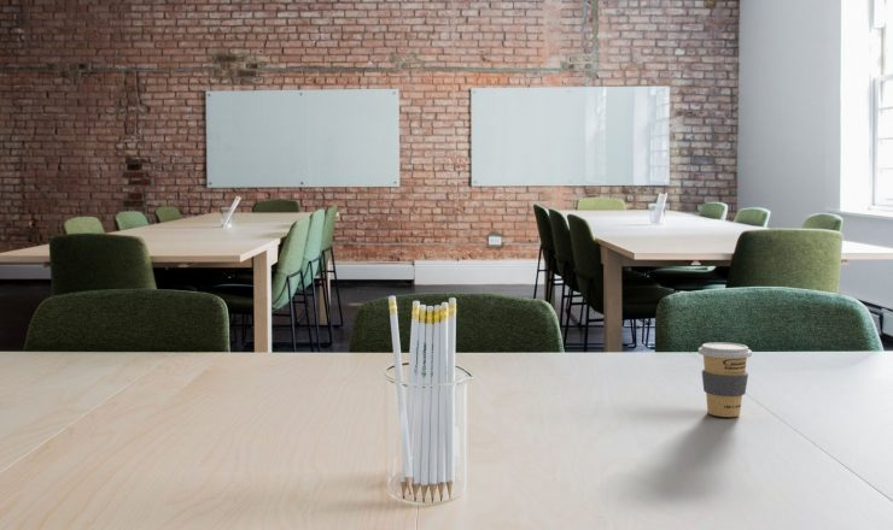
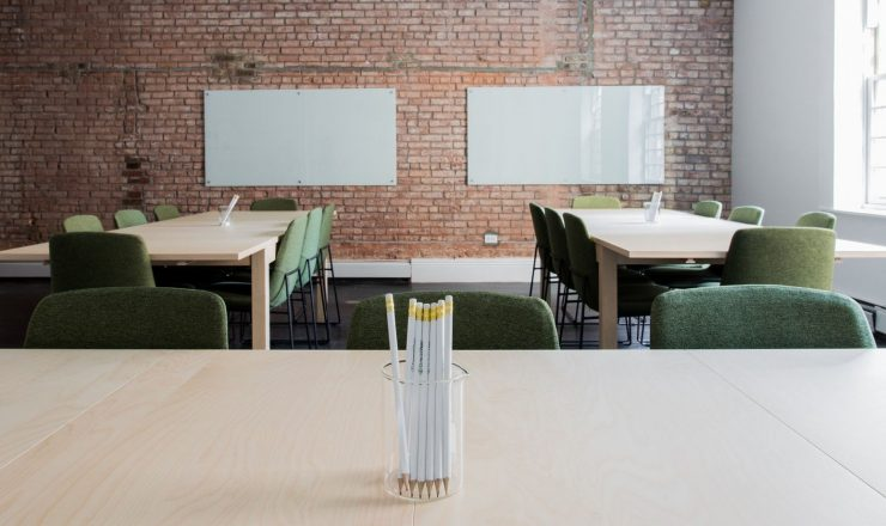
- coffee cup (724, 379)
